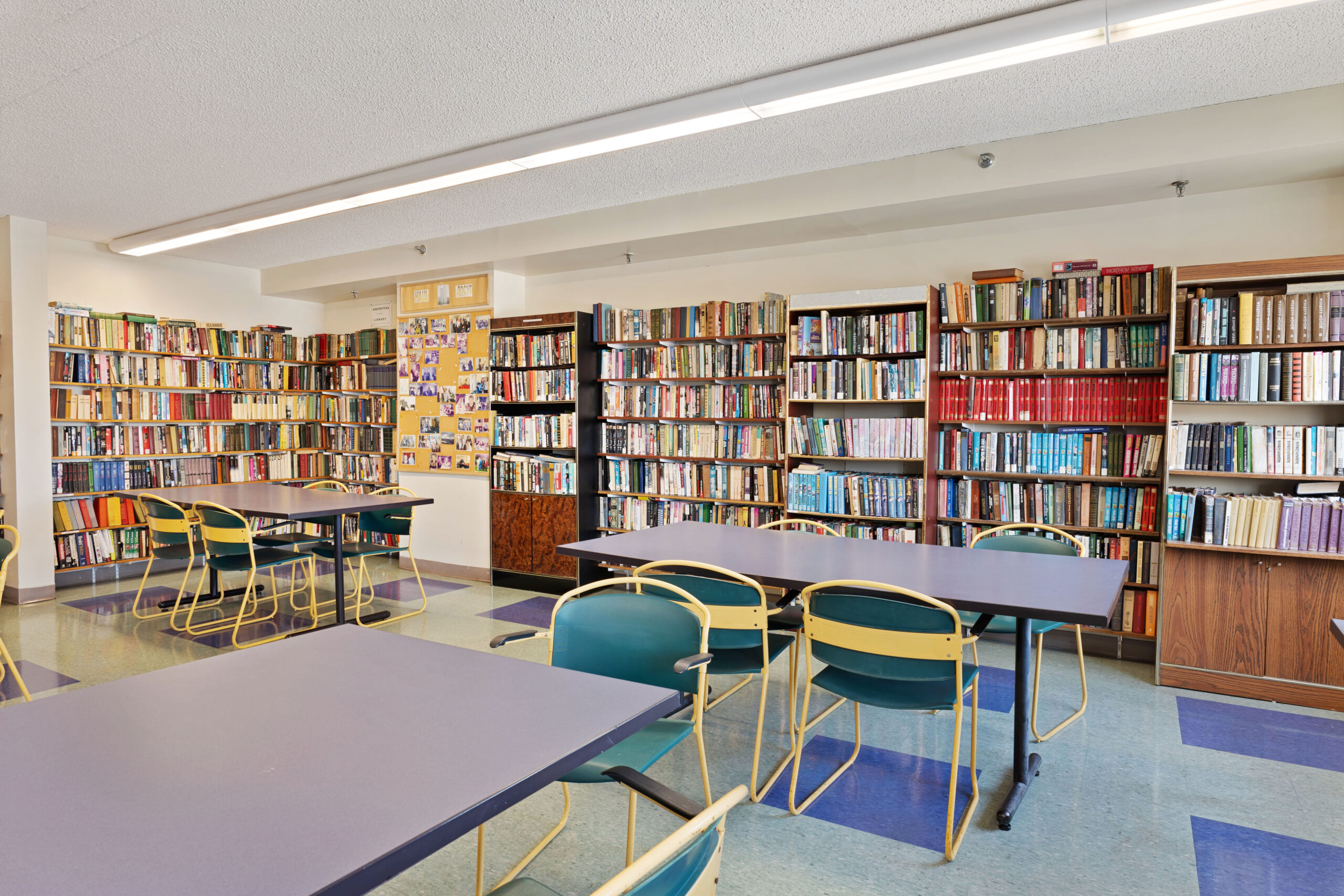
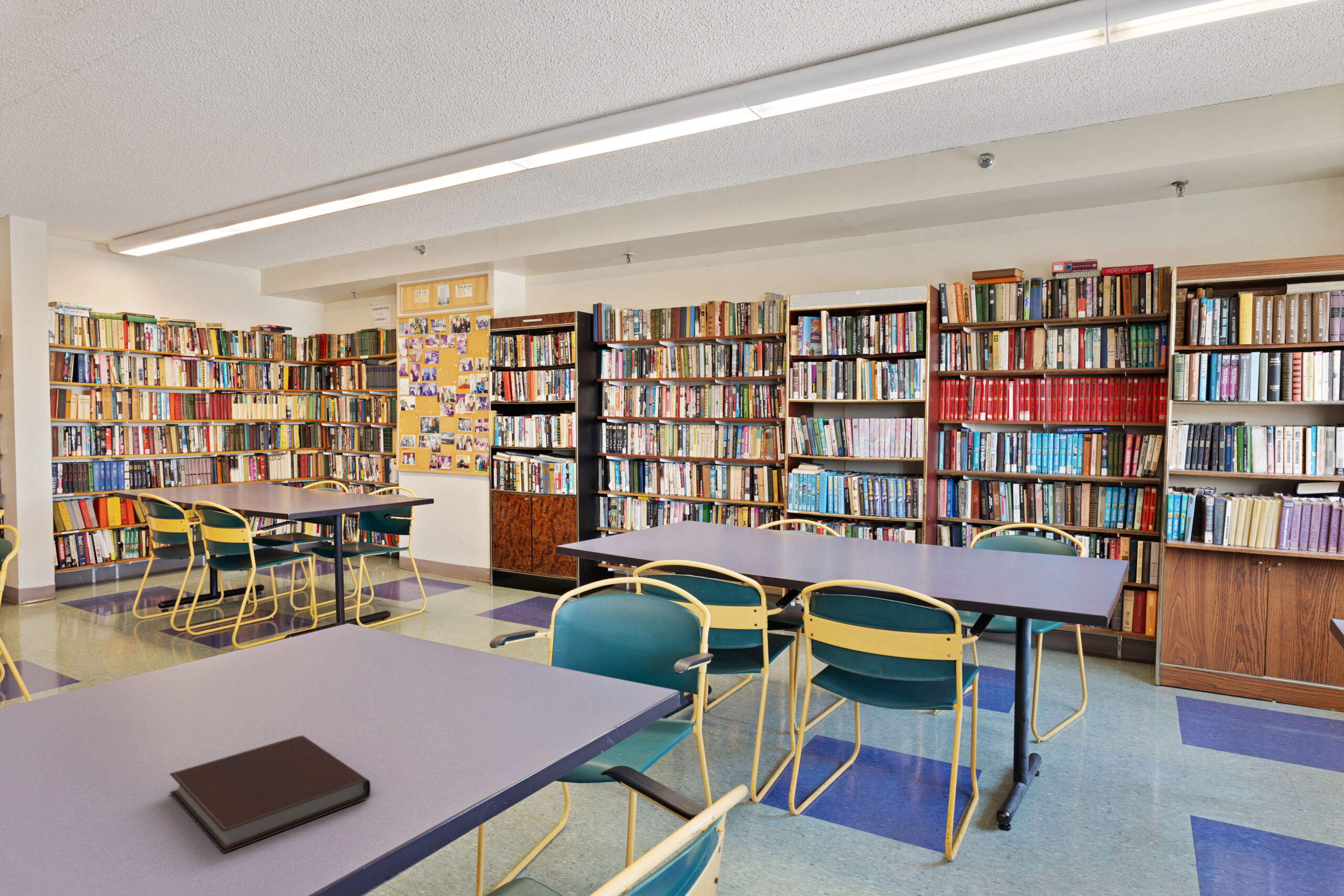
+ notebook (269, 785)
